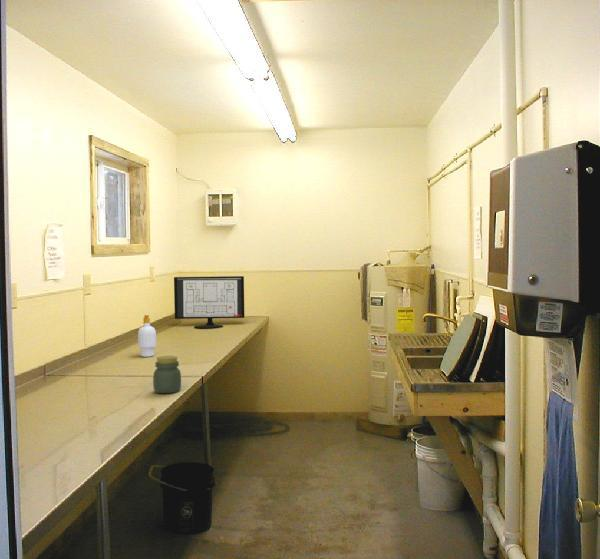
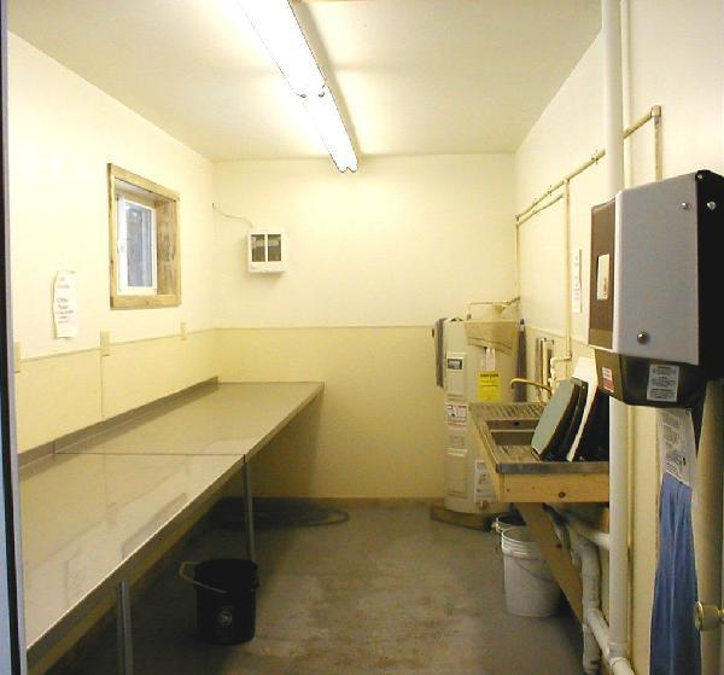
- jar (167, 374)
- computer monitor (208, 302)
- soap bottle (147, 335)
